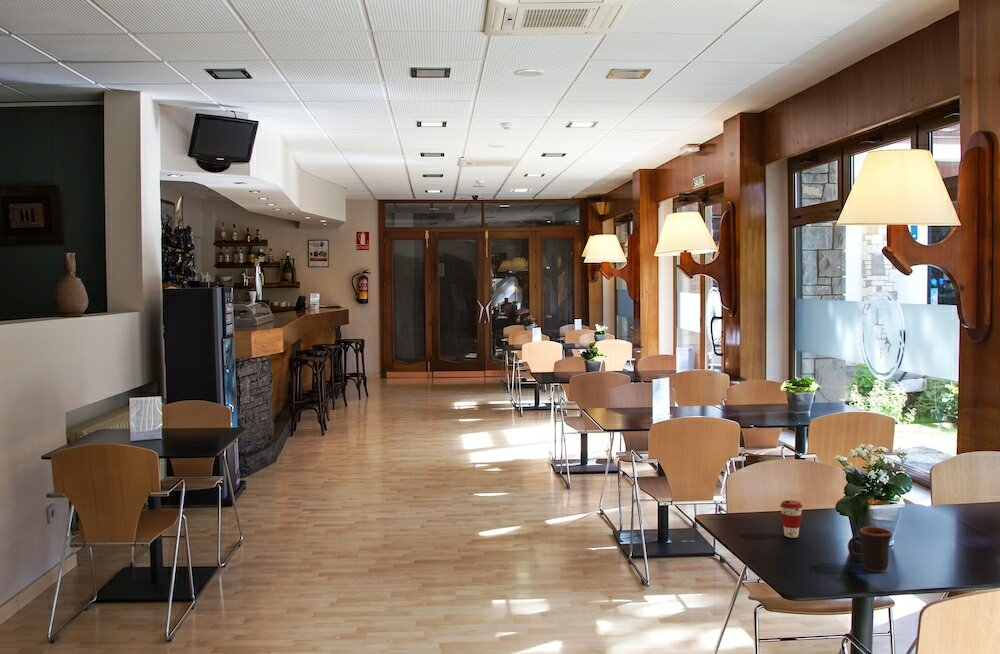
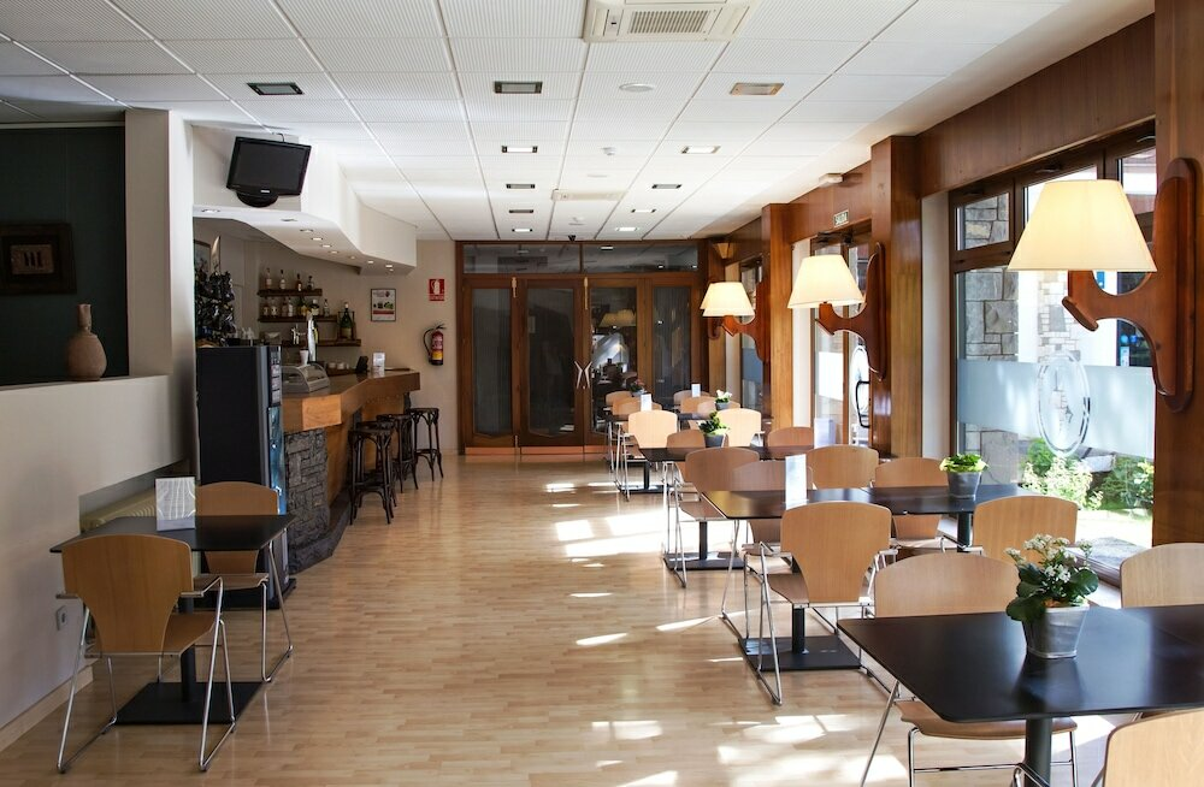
- coffee cup (791, 518)
- mug (869, 548)
